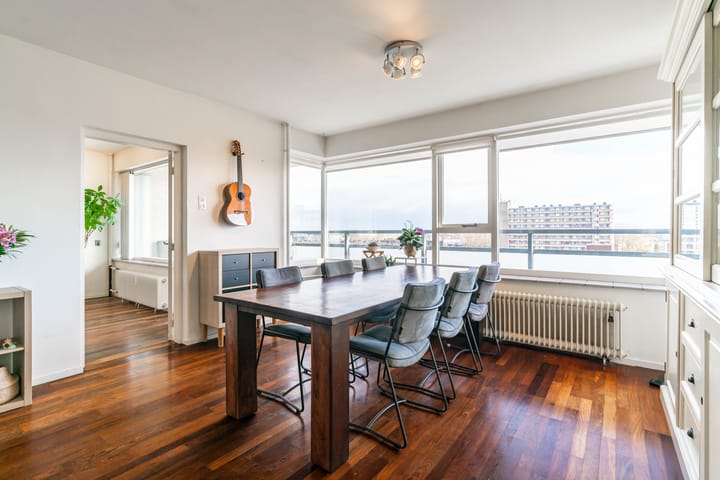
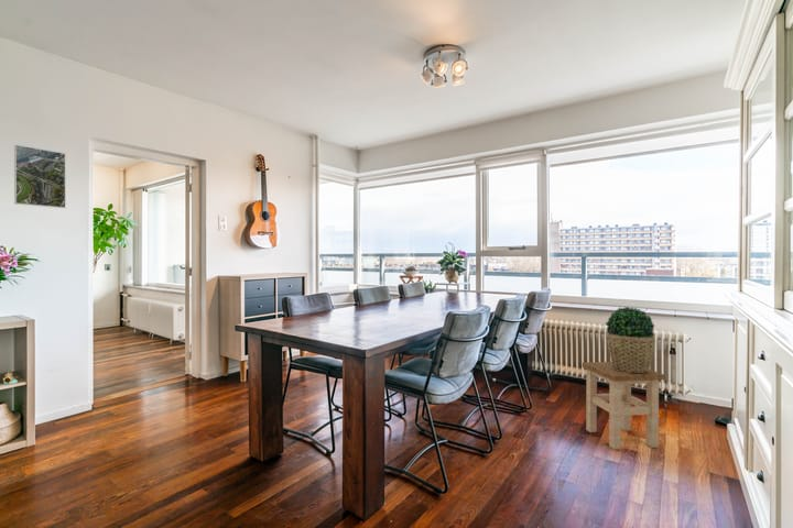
+ stool (620, 403)
+ potted plant (629, 338)
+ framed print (41, 177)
